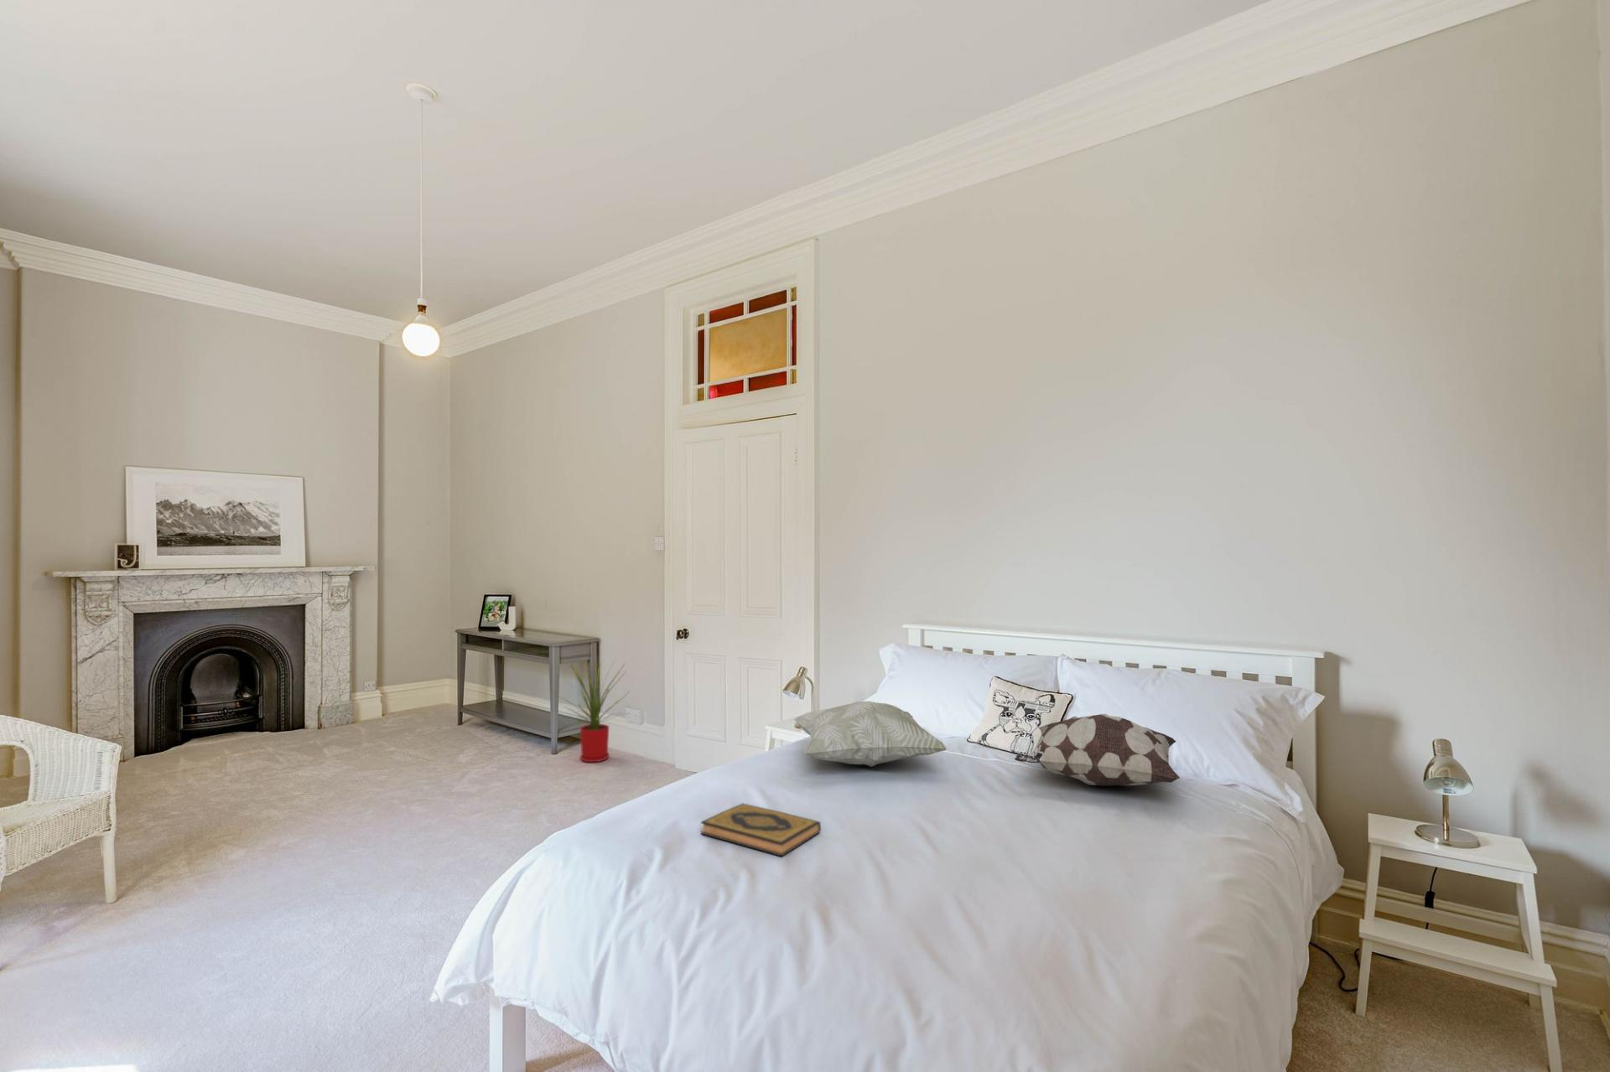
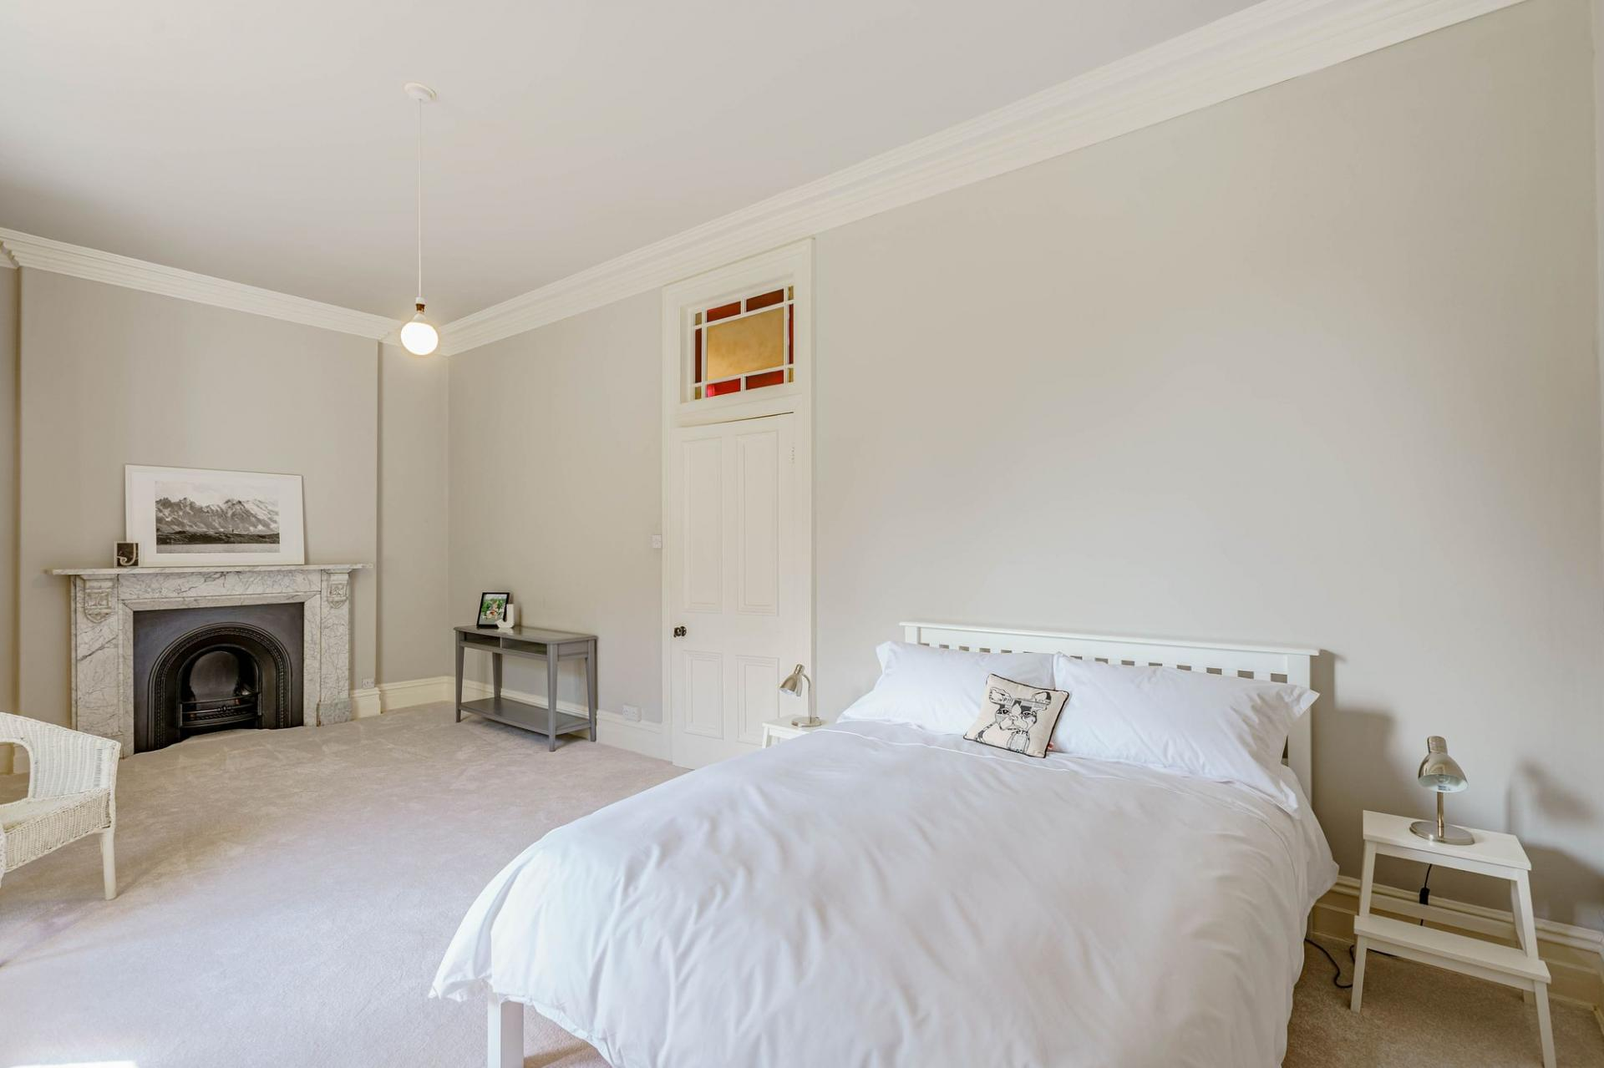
- decorative pillow (864, 732)
- house plant (595, 707)
- hardback book (760, 827)
- decorative pillow (1099, 749)
